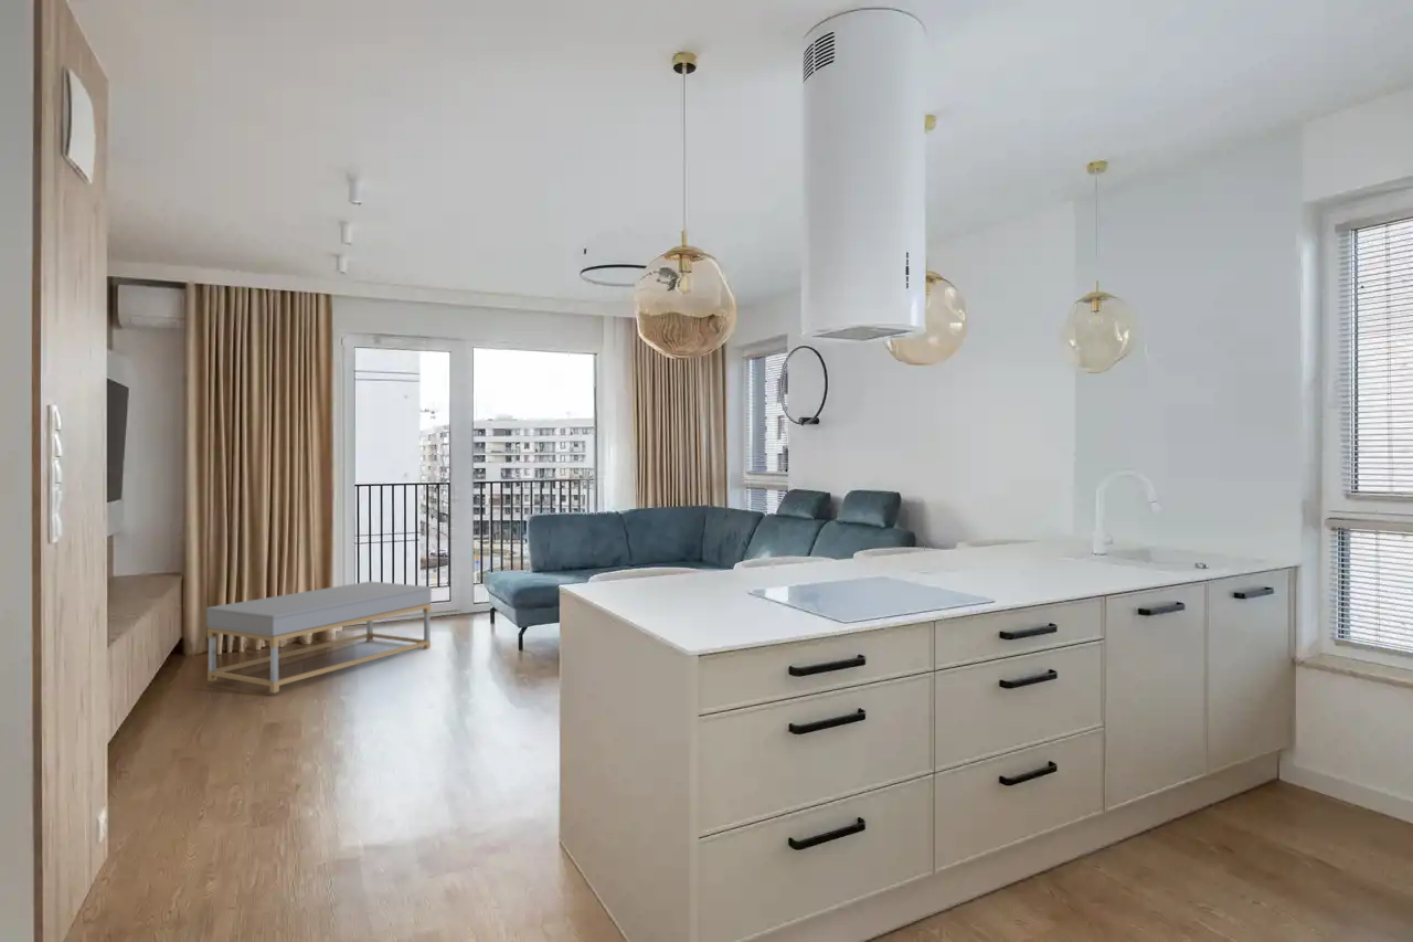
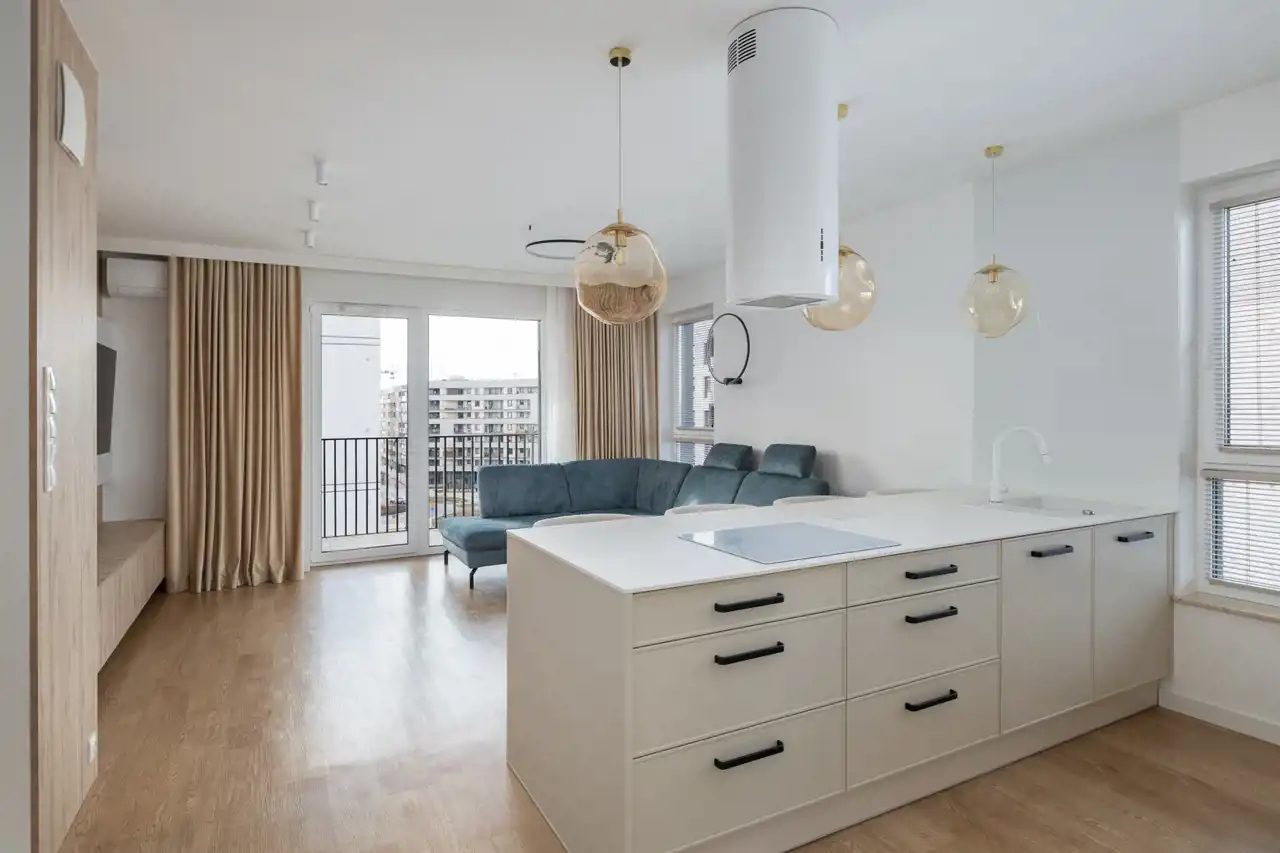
- coffee table (326, 629)
